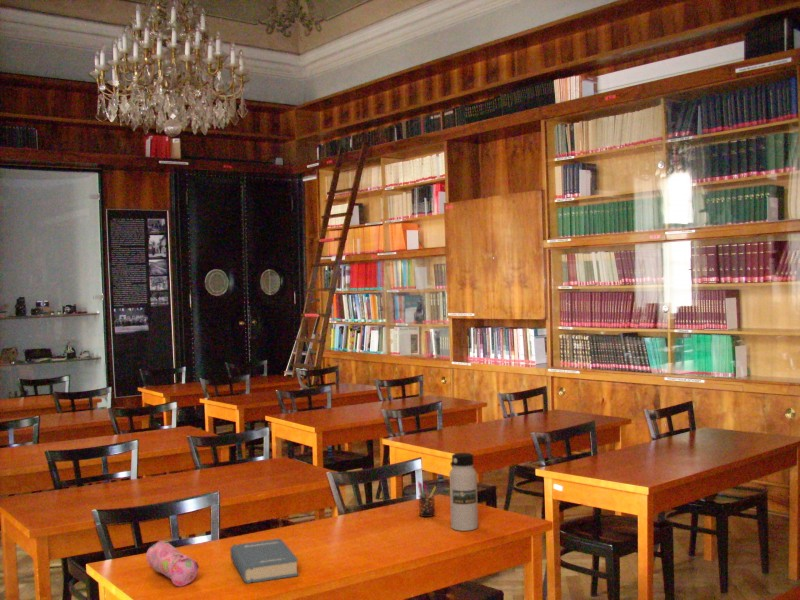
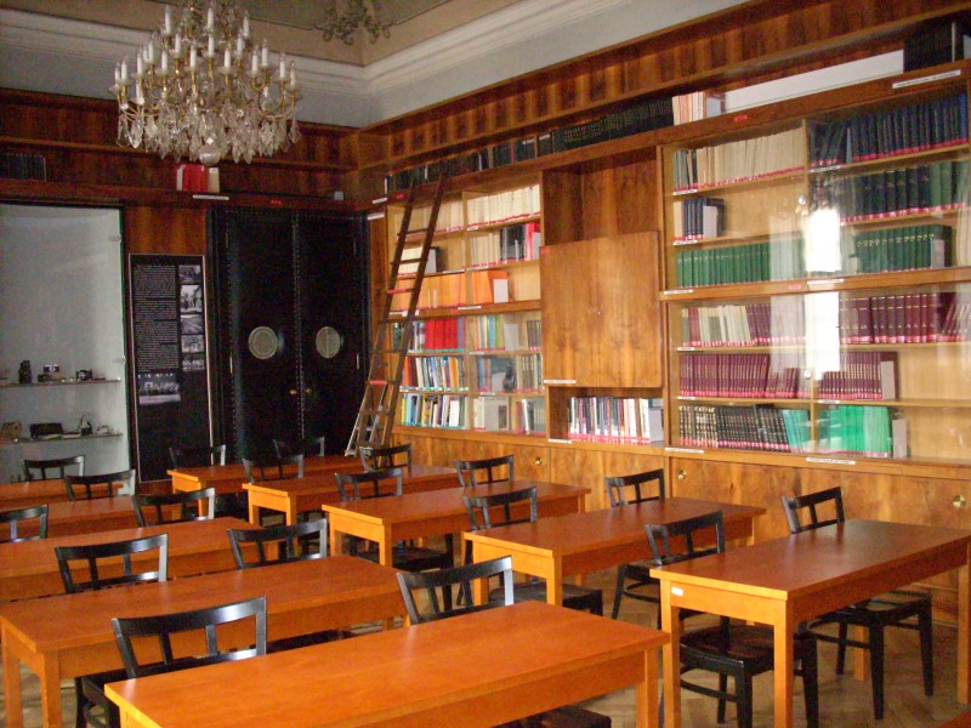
- water bottle (463, 490)
- book (263, 559)
- pen holder (425, 498)
- pencil case (172, 562)
